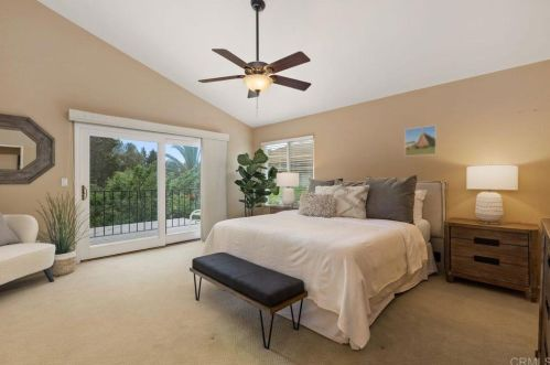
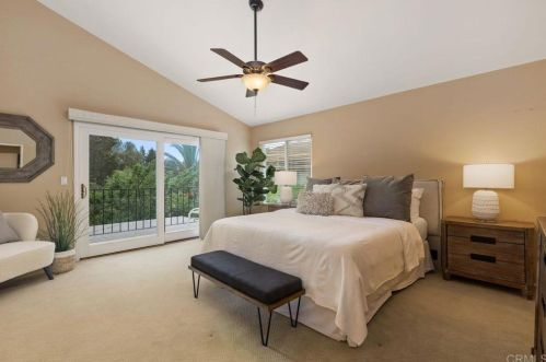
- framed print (420, 141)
